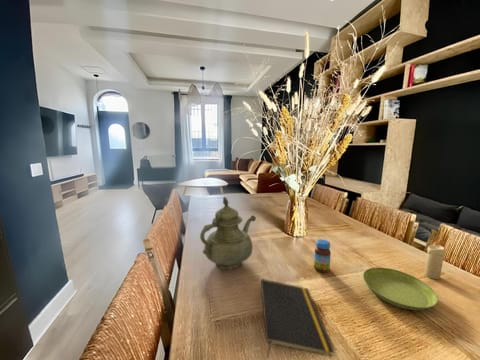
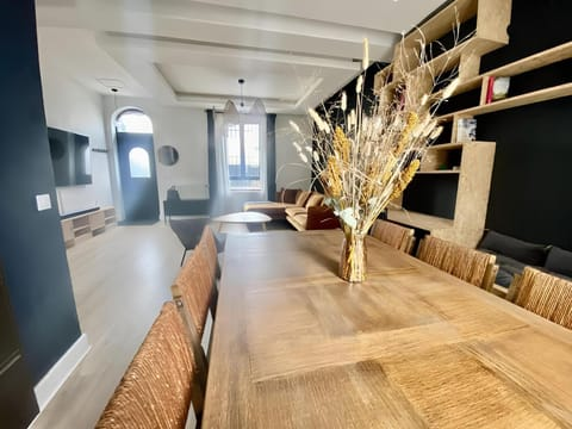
- notepad (290, 310)
- teapot (231, 228)
- saucer (397, 288)
- candle (434, 258)
- jar (322, 255)
